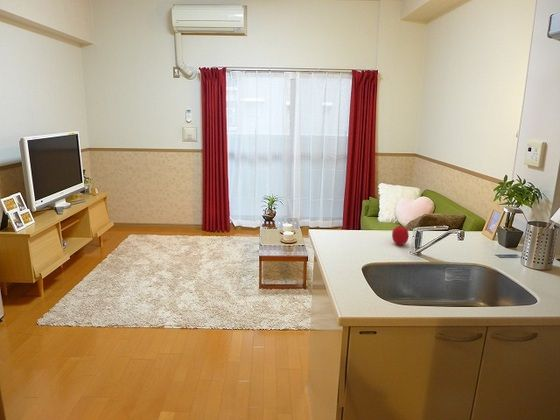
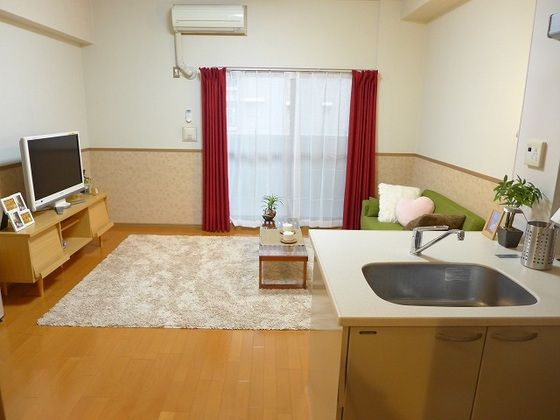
- fruit (400, 234)
